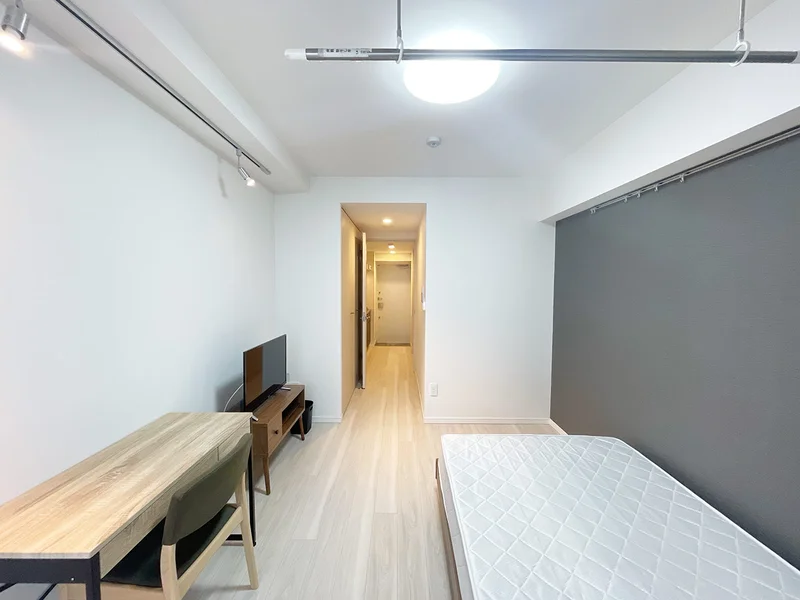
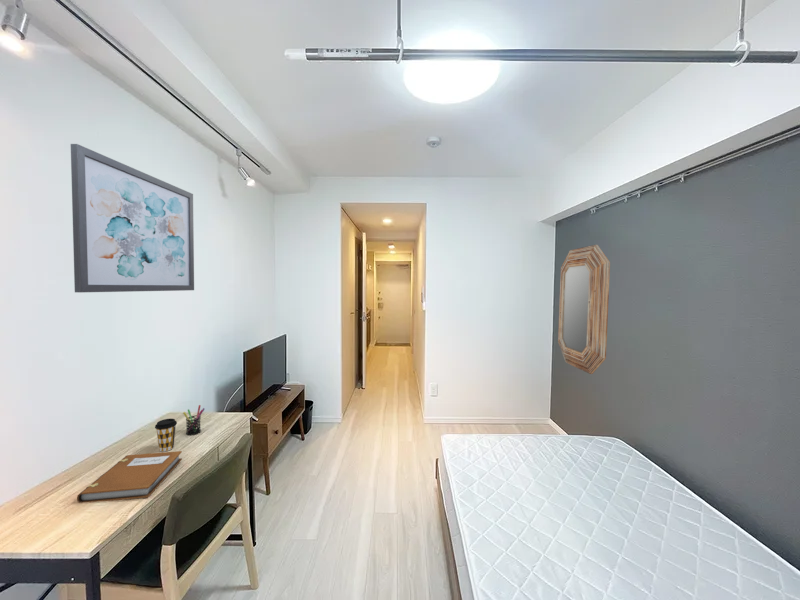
+ wall art (145, 233)
+ notebook (136, 473)
+ coffee cup (166, 435)
+ pen holder (193, 419)
+ home mirror (578, 308)
